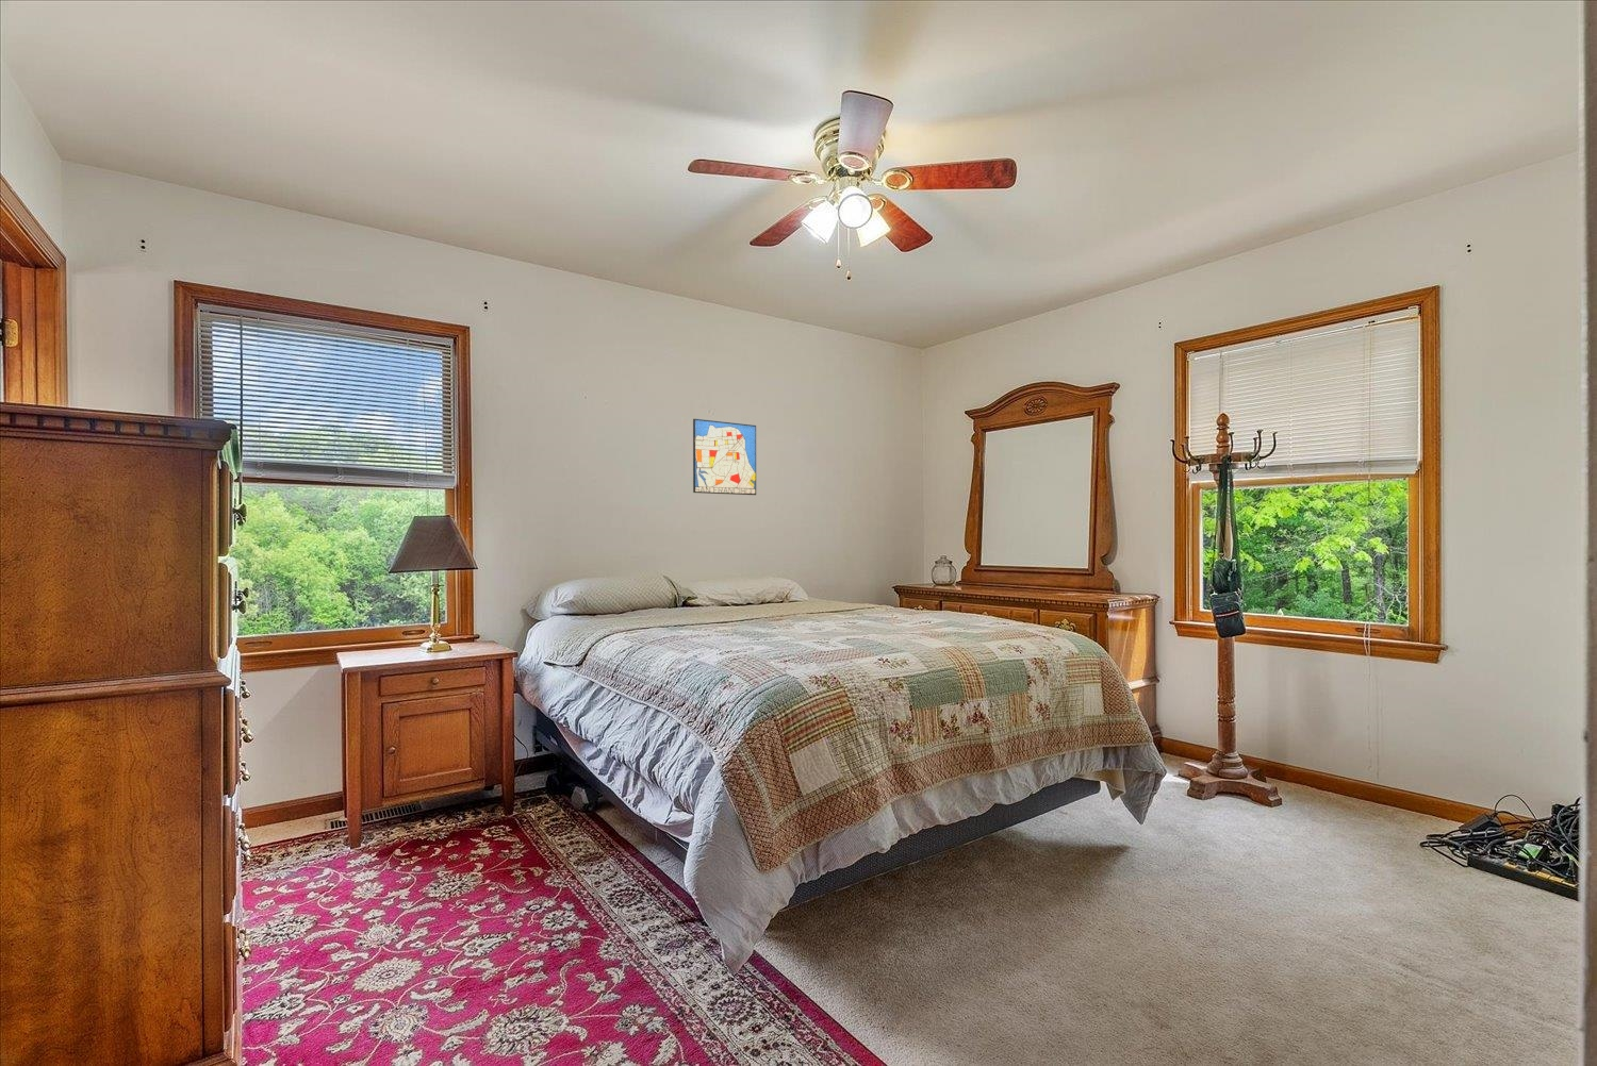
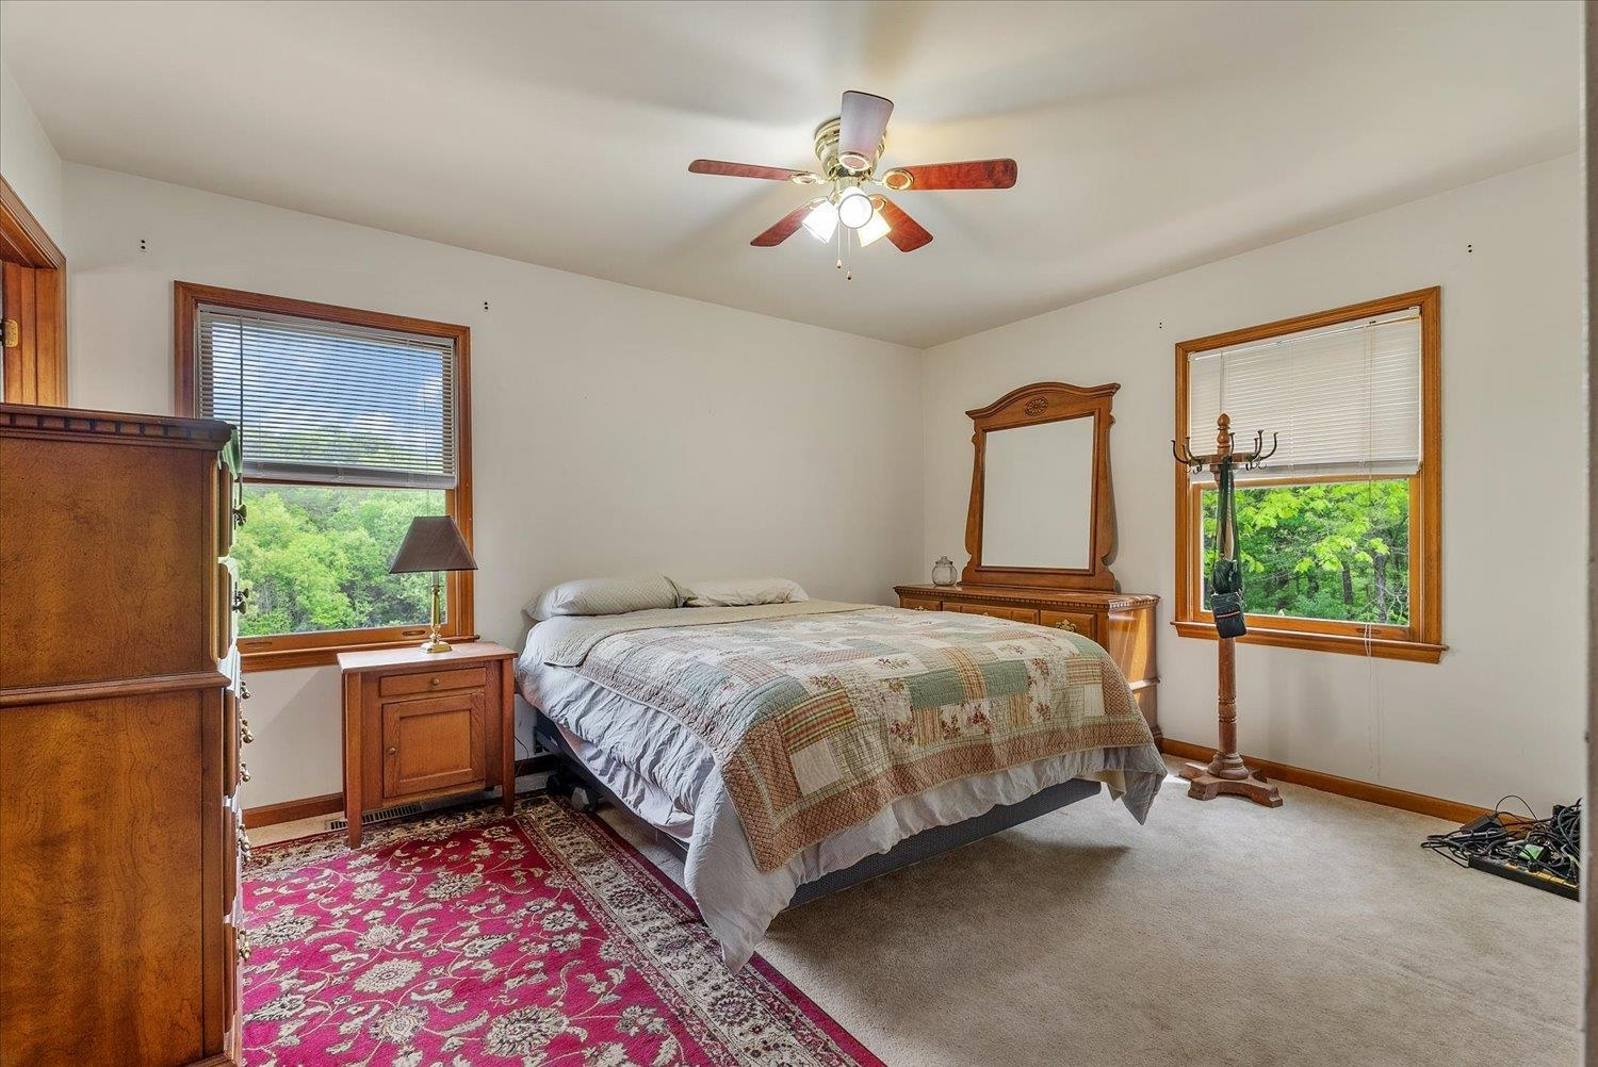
- wall art (725, 458)
